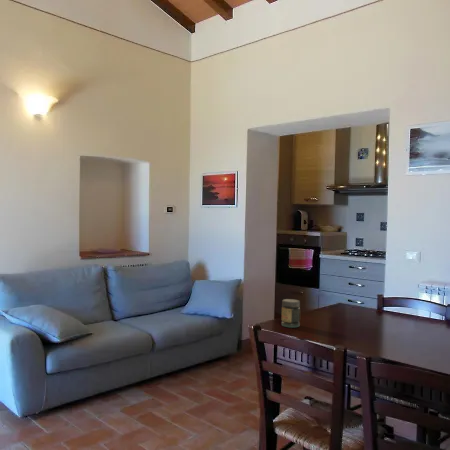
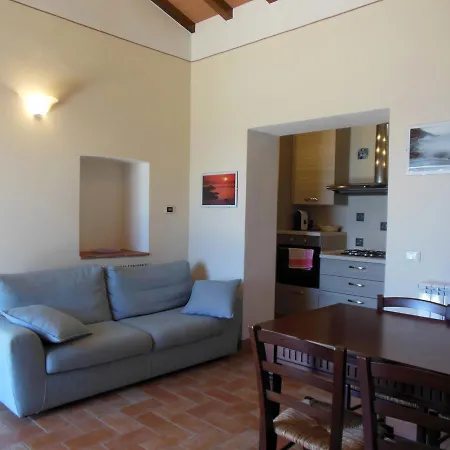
- jar (290, 312)
